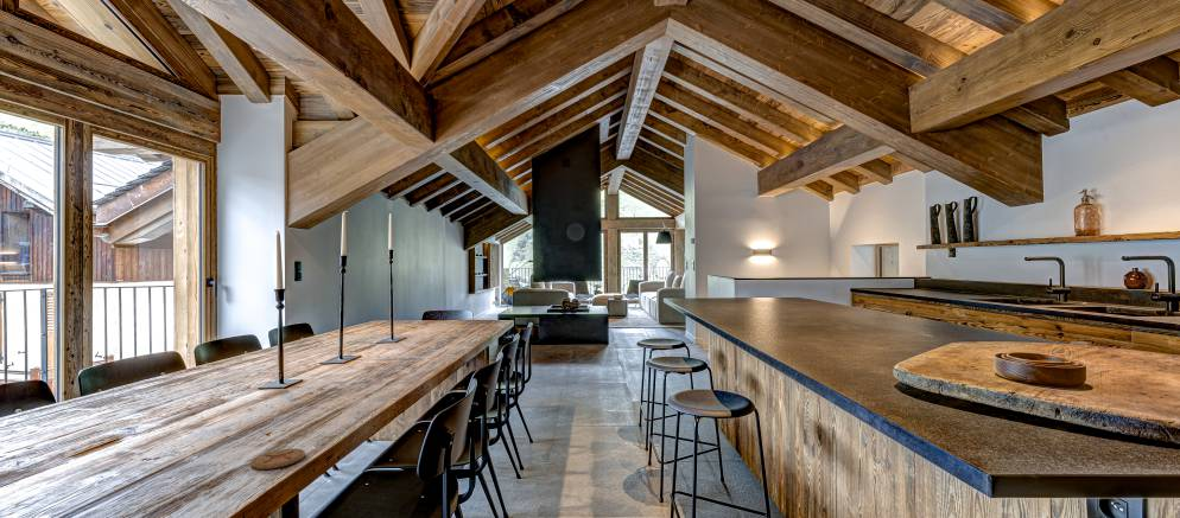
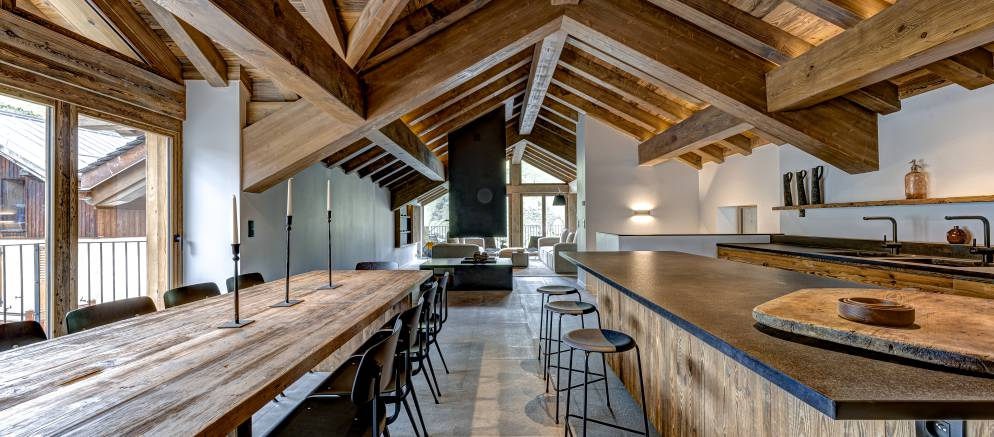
- coaster (278, 458)
